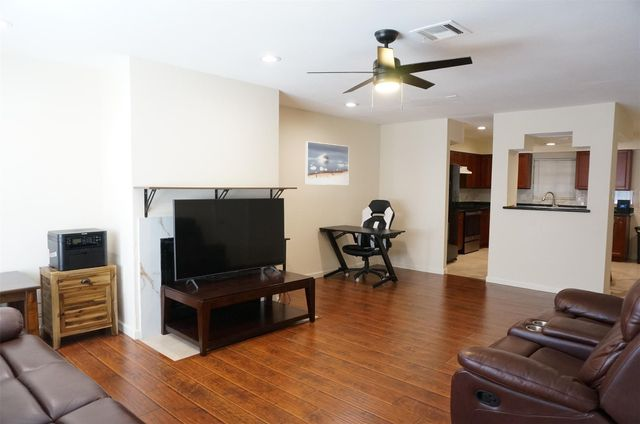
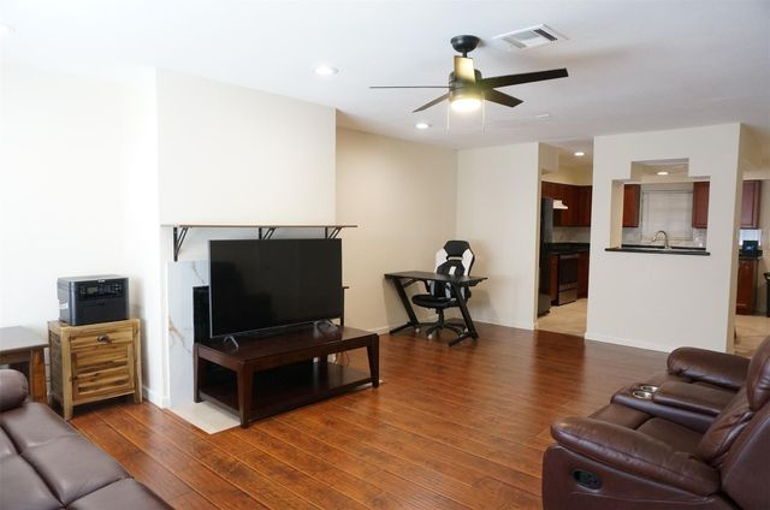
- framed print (328, 164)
